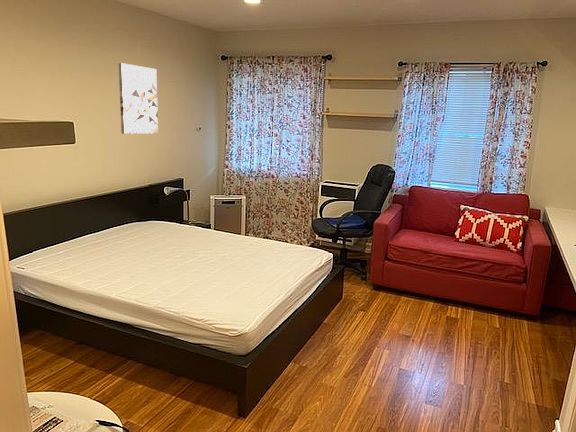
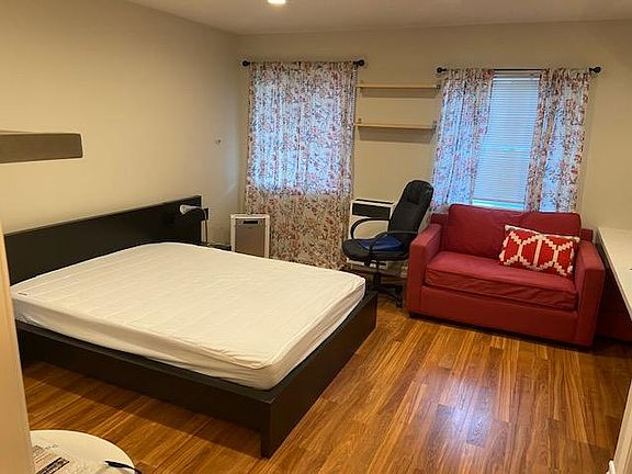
- wall art (139, 100)
